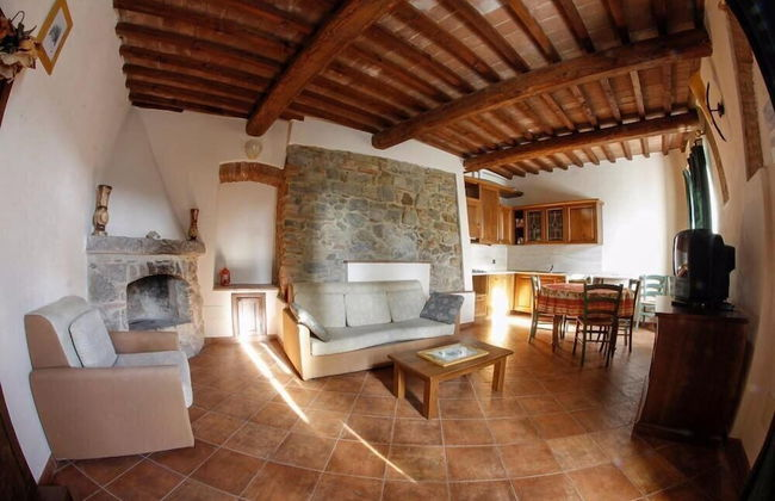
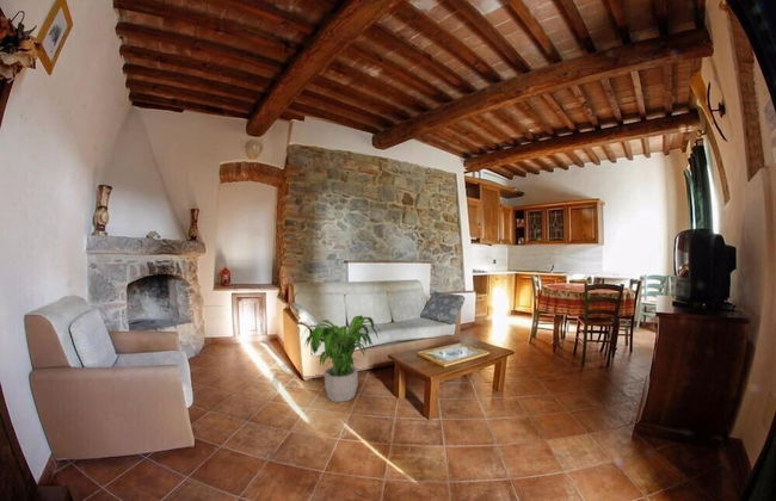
+ potted plant (344, 357)
